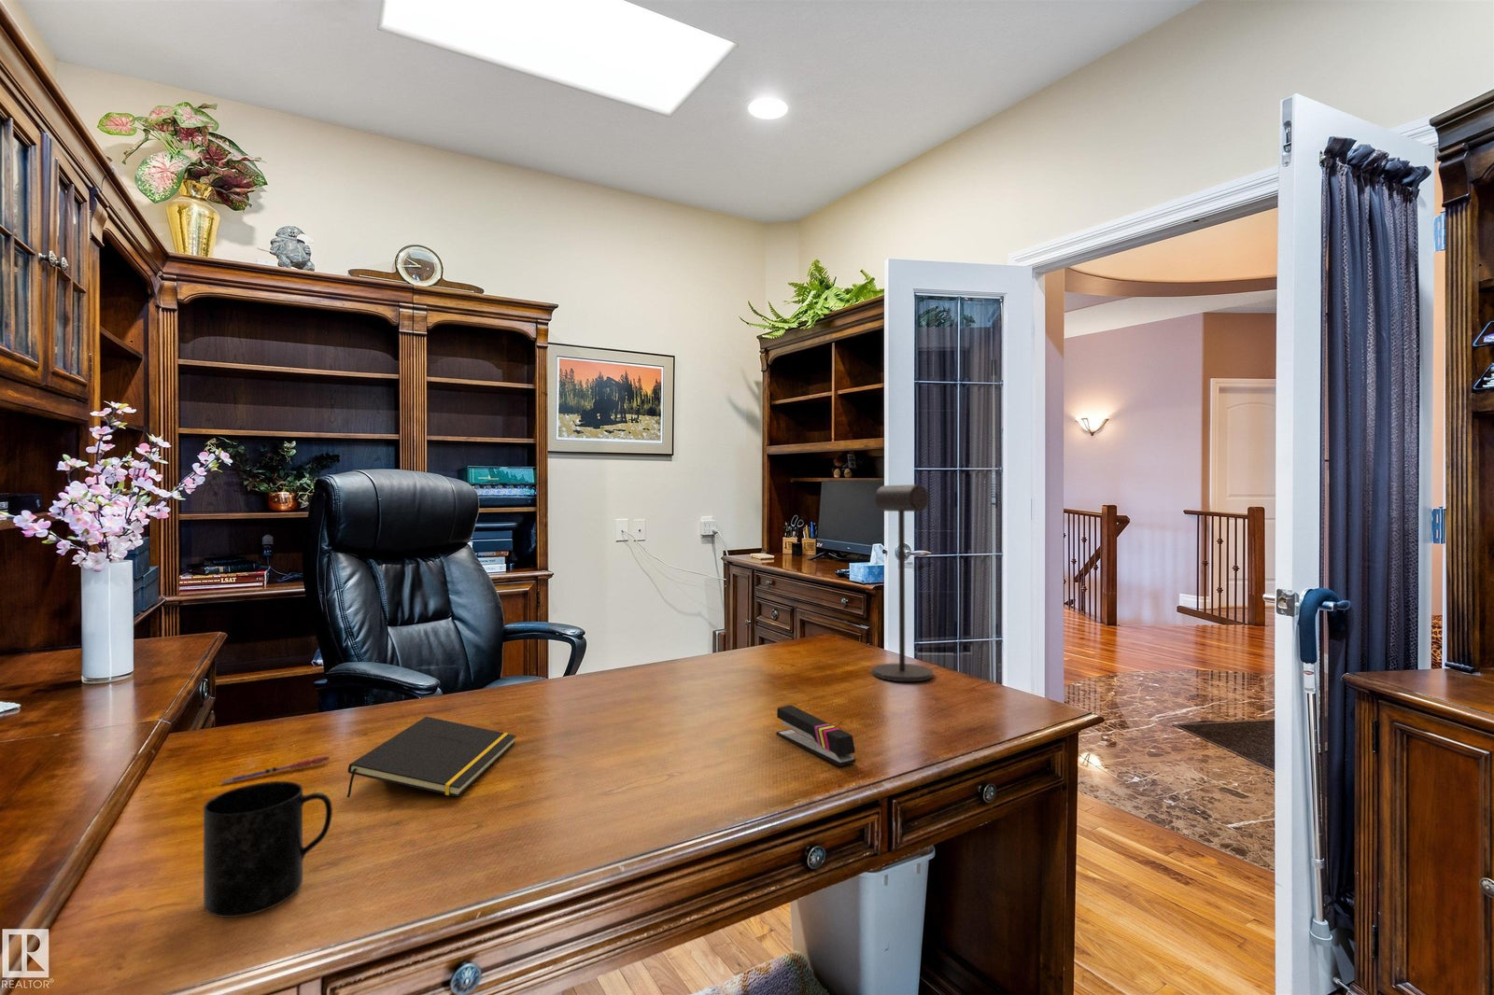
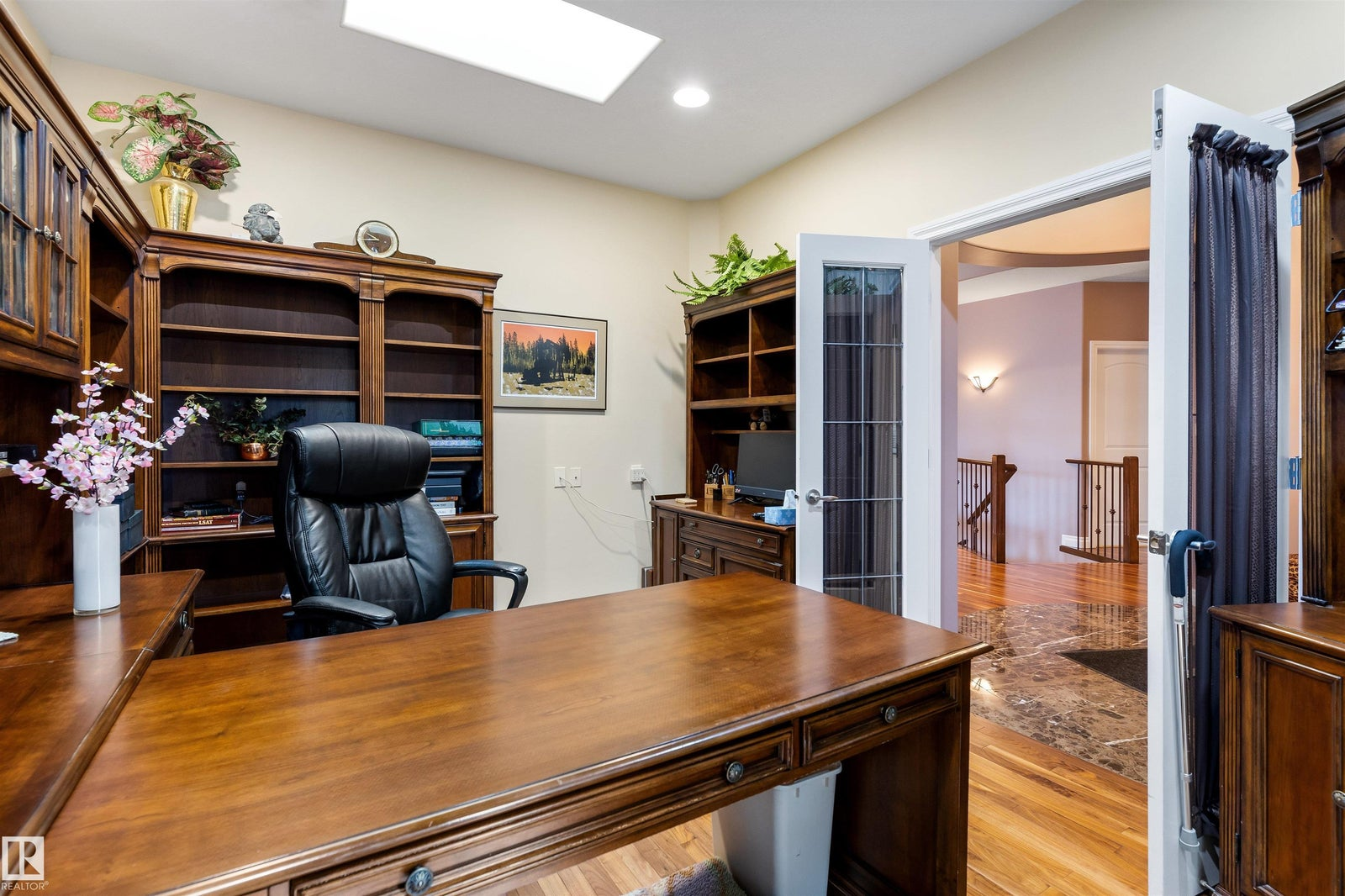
- stapler (813, 733)
- mug (270, 844)
- desk lamp (901, 580)
- notepad (440, 752)
- pen (278, 768)
